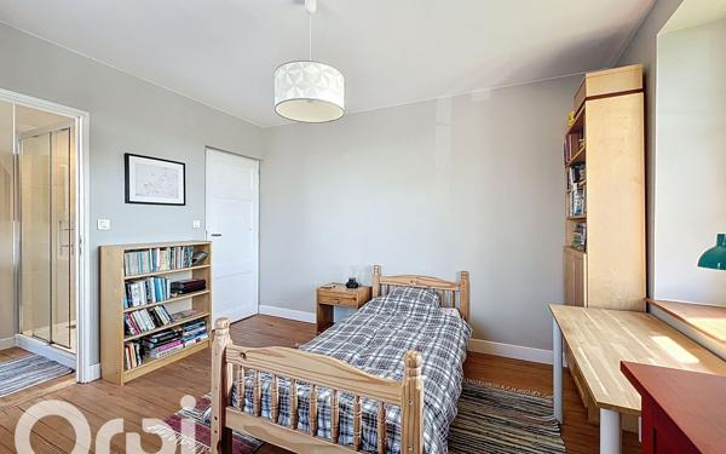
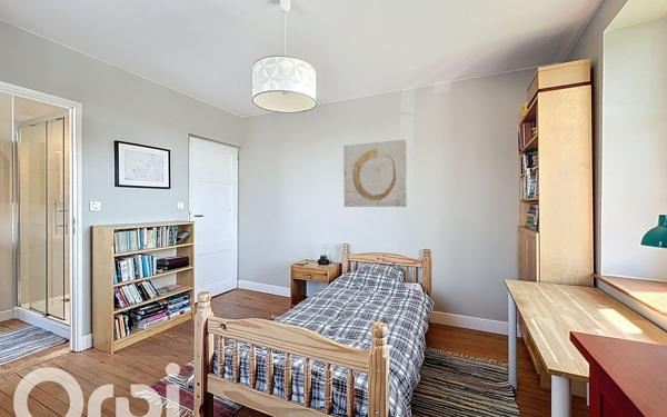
+ wall art (374, 175)
